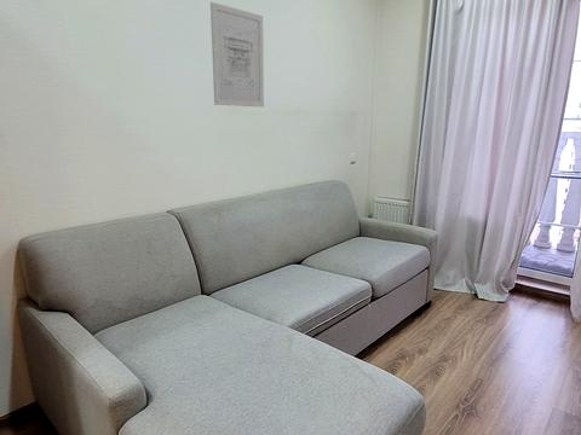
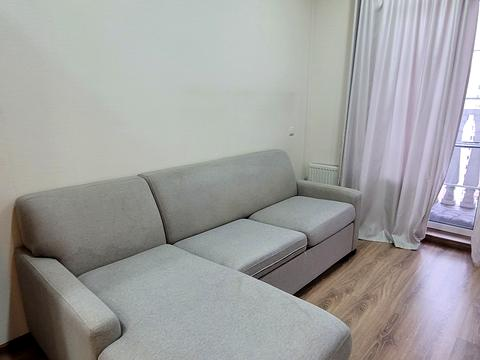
- wall art (238, 59)
